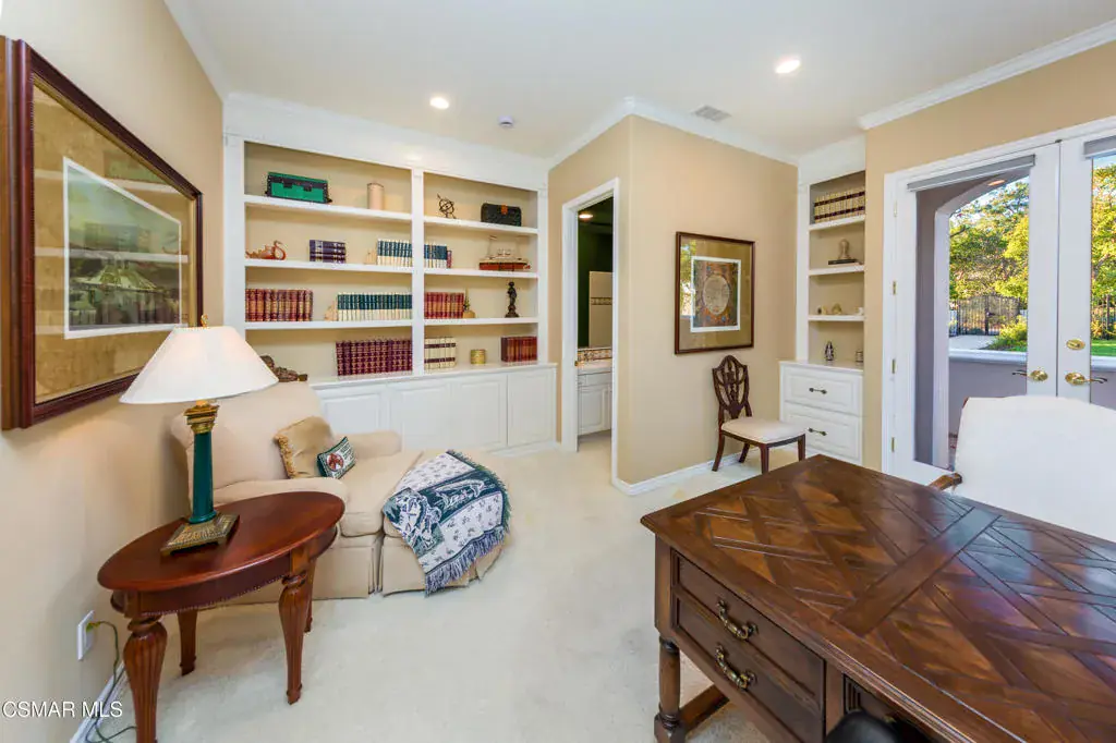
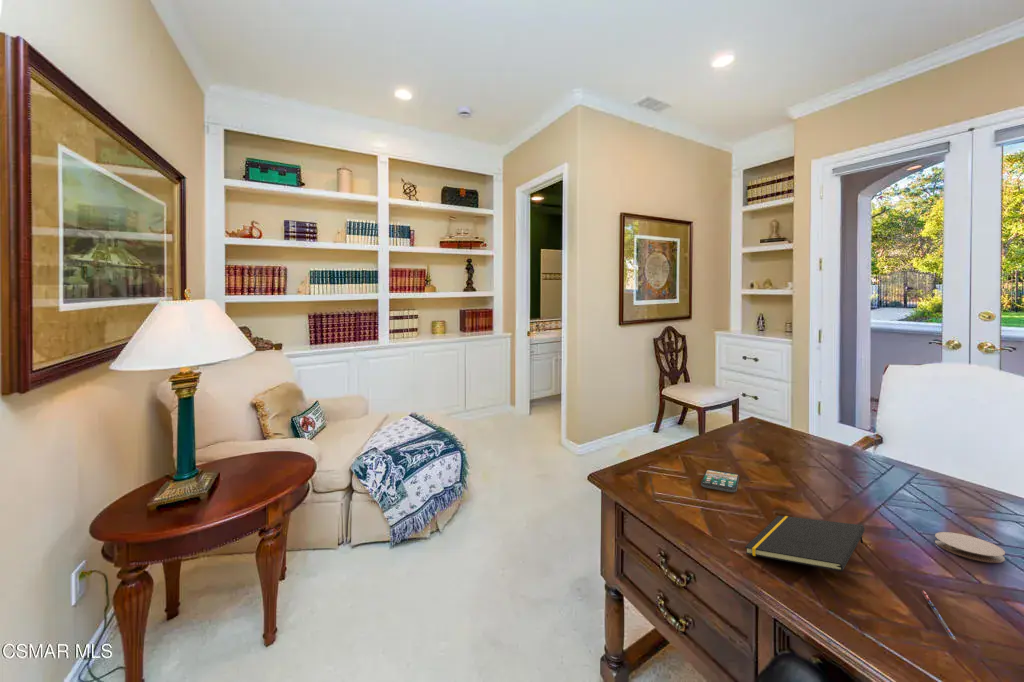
+ coaster (968, 546)
+ smartphone (720, 480)
+ pen (937, 613)
+ notepad (805, 539)
